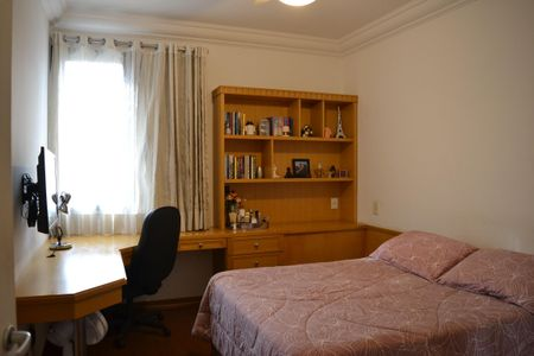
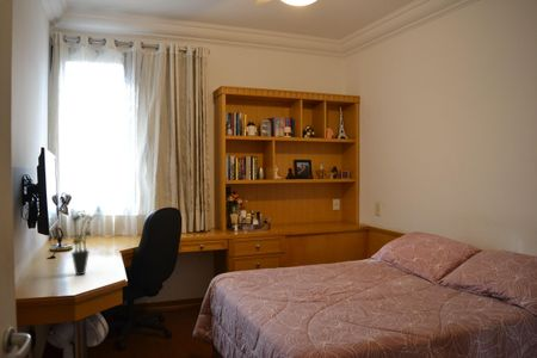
+ potted plant (84, 242)
